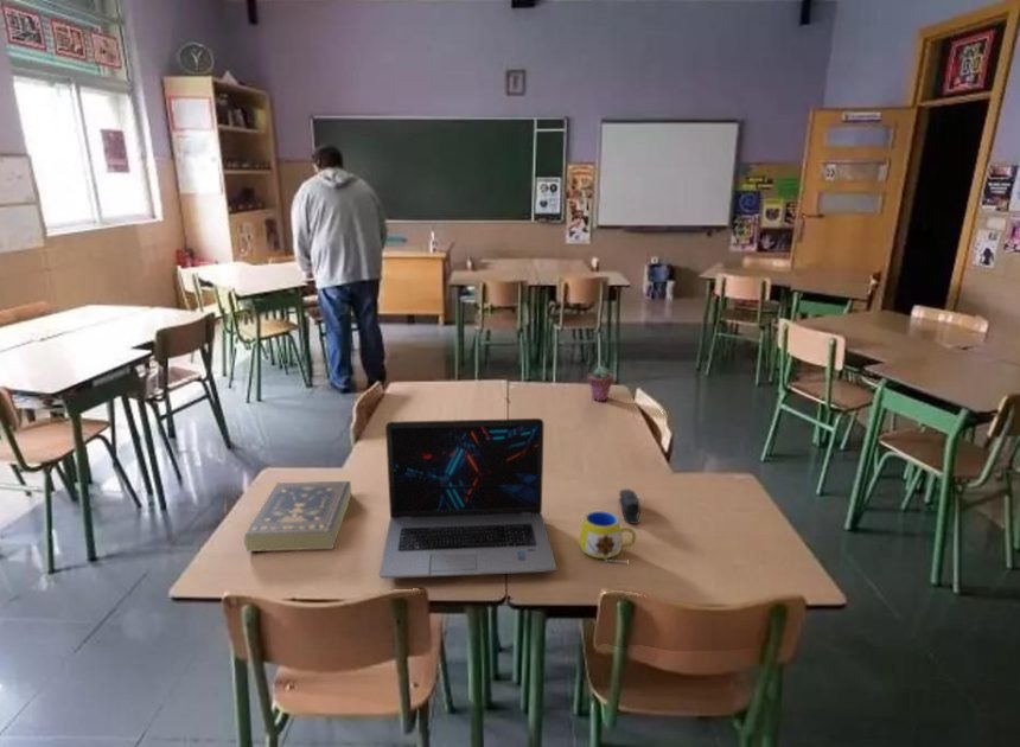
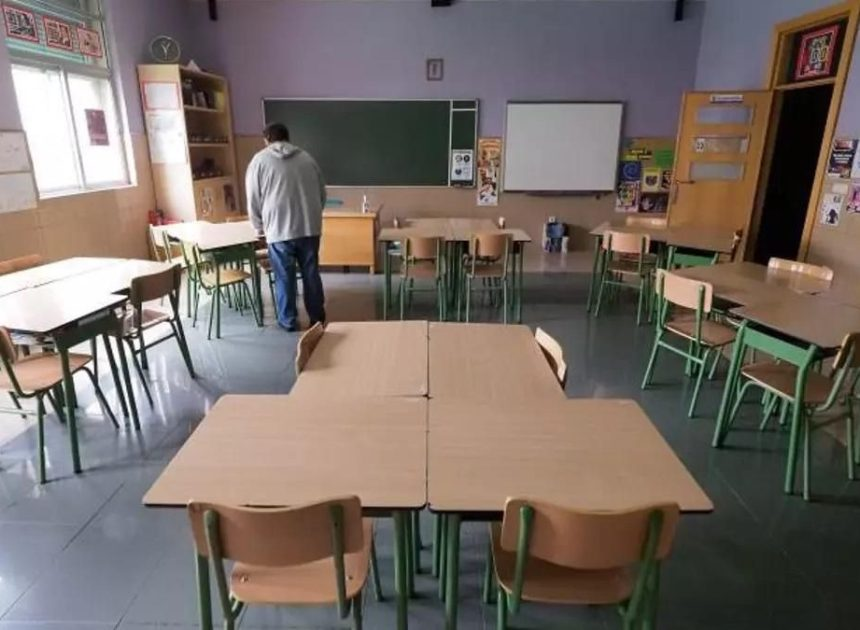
- mug (607, 535)
- stapler (629, 502)
- book (301, 512)
- potted succulent (600, 382)
- laptop (466, 496)
